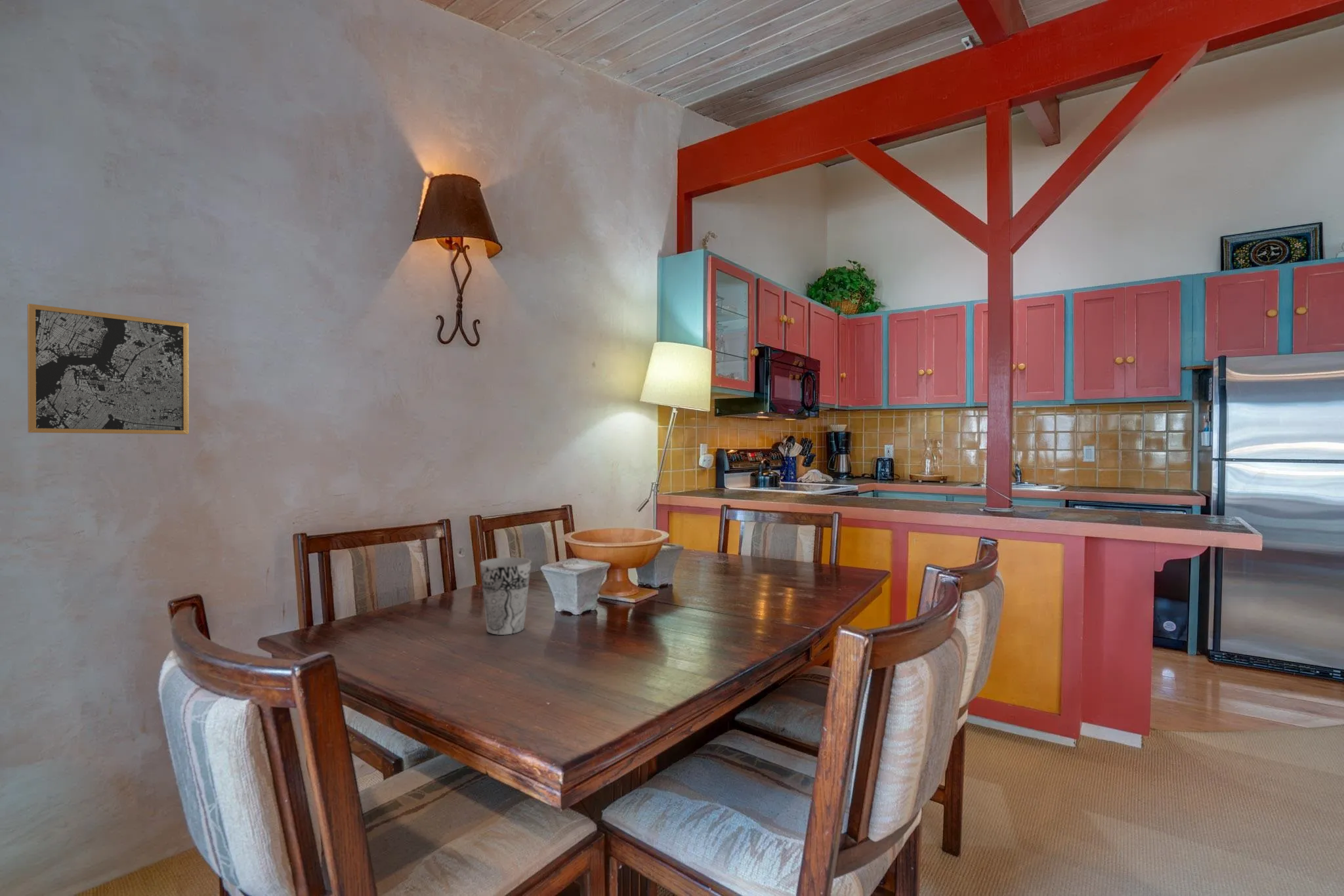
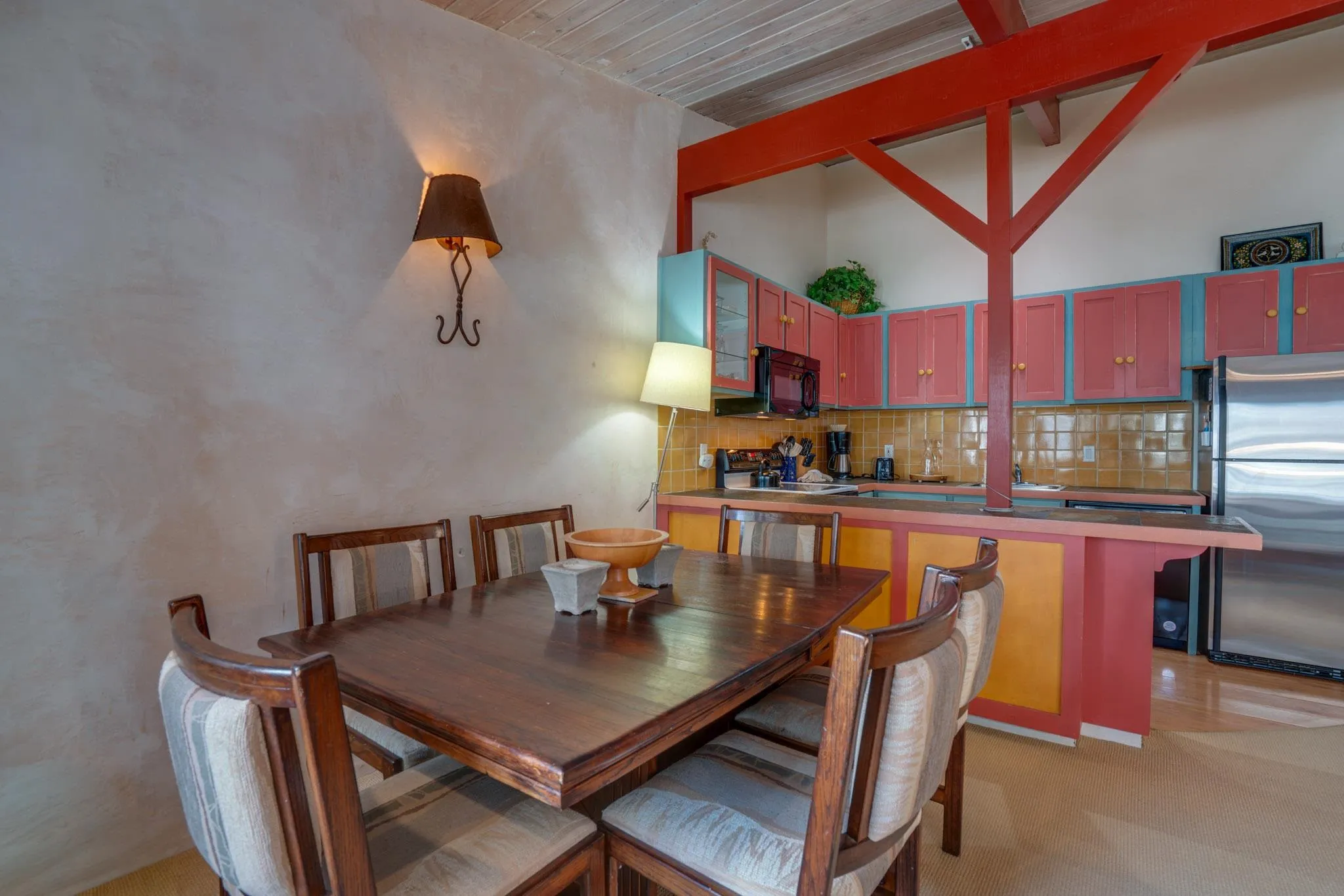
- wall art (114, 374)
- cup (505, 595)
